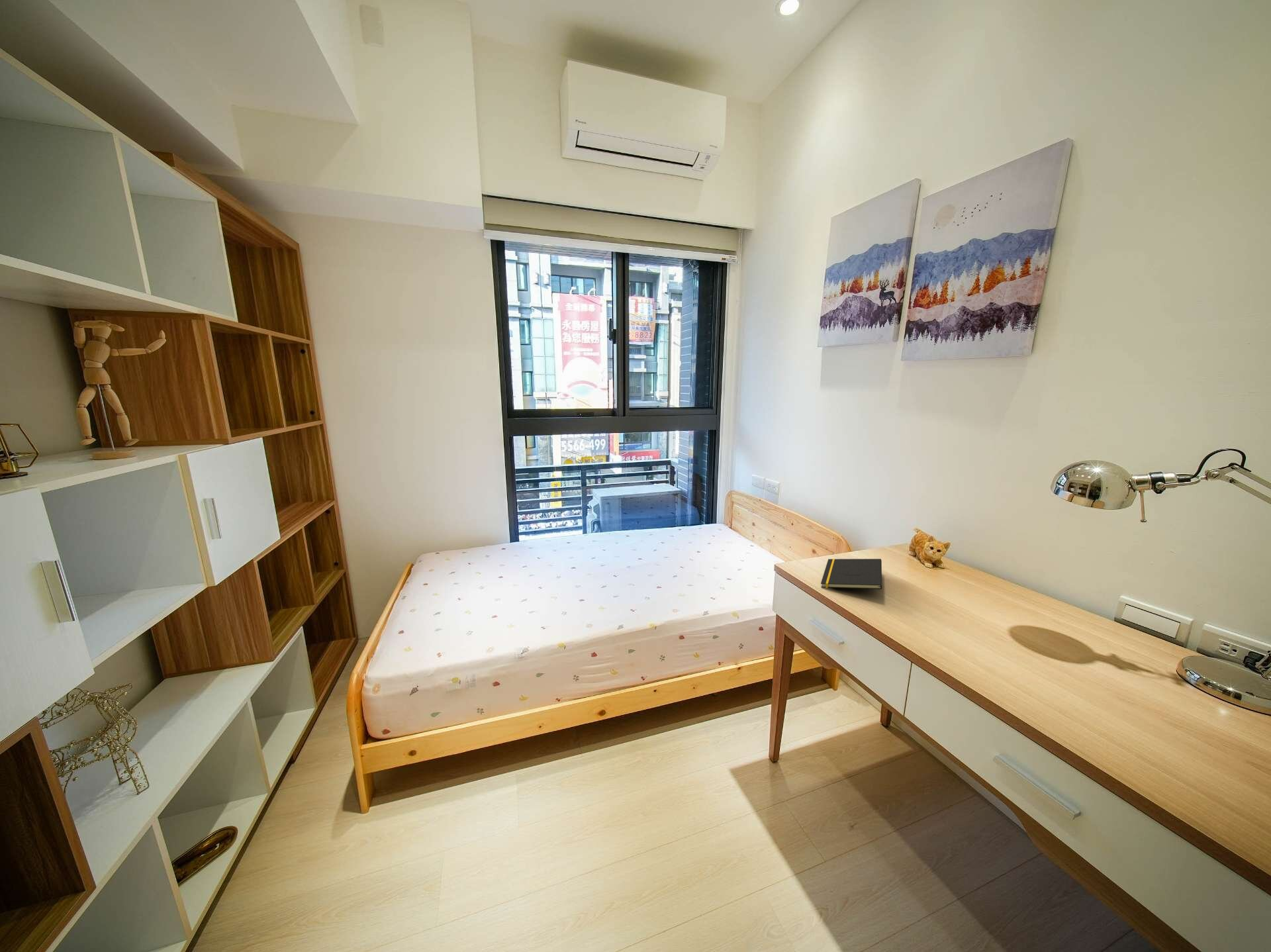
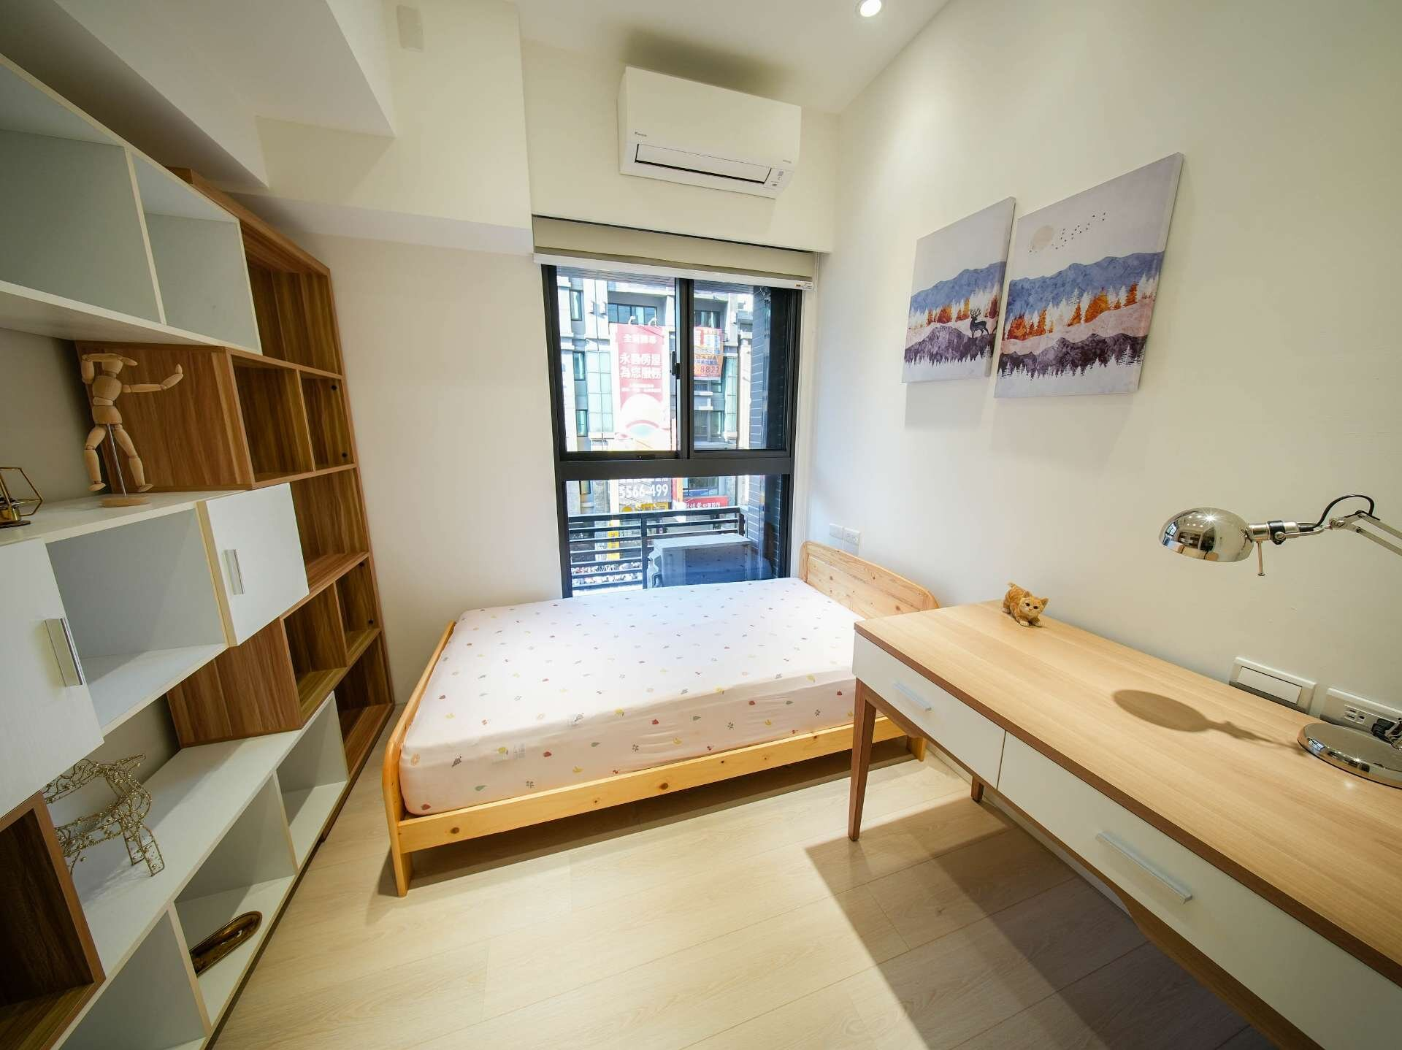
- notepad (852, 573)
